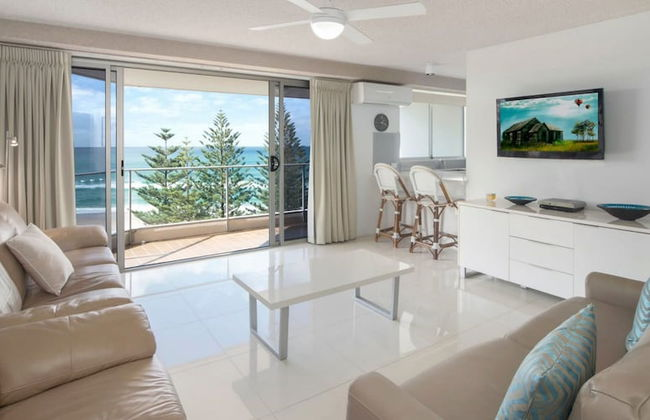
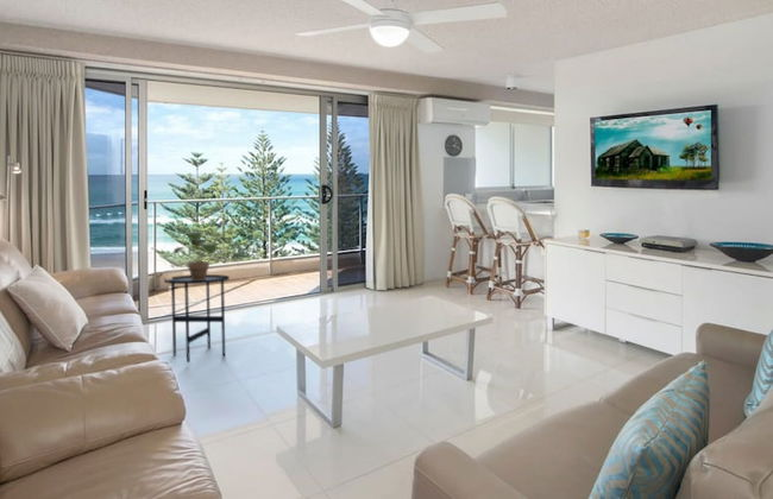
+ side table (197, 316)
+ potted plant (197, 254)
